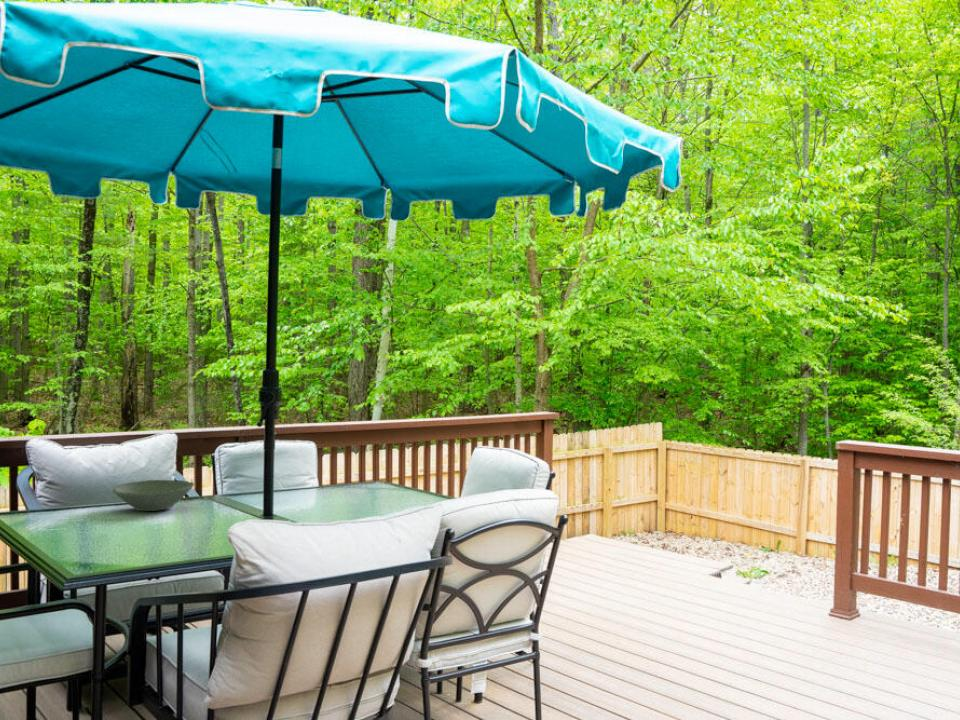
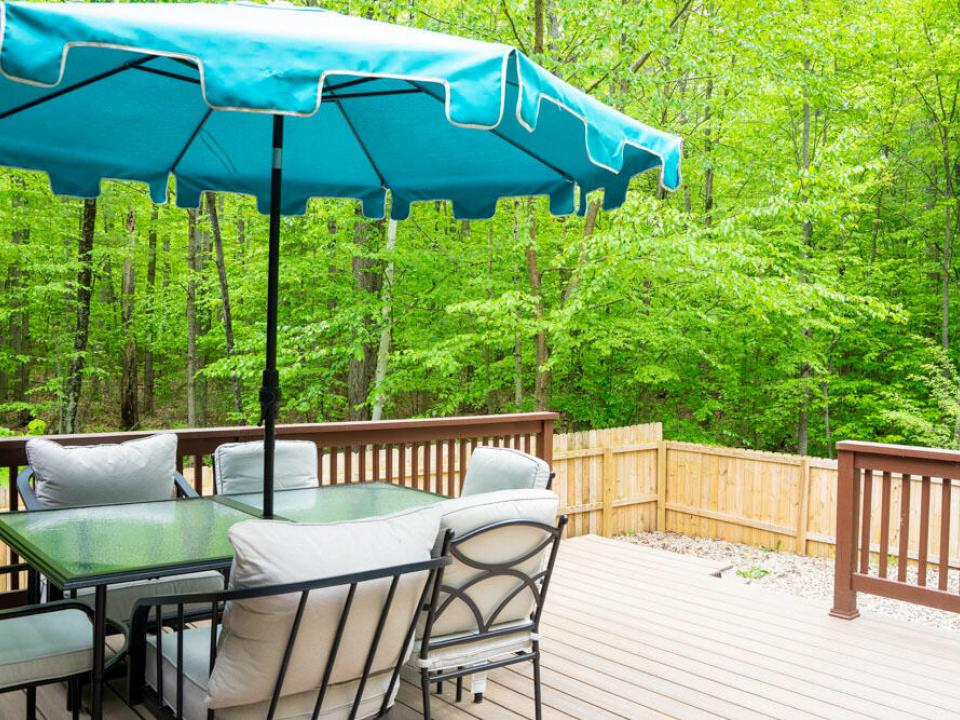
- bowl (153, 496)
